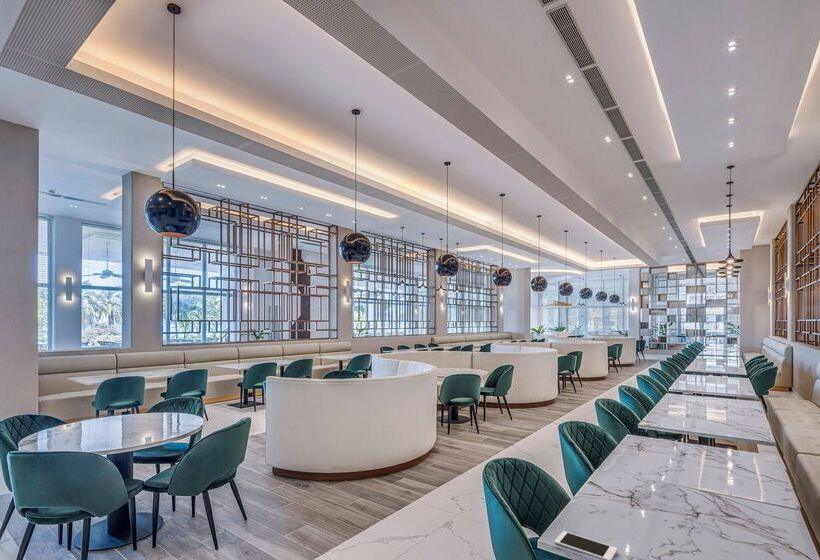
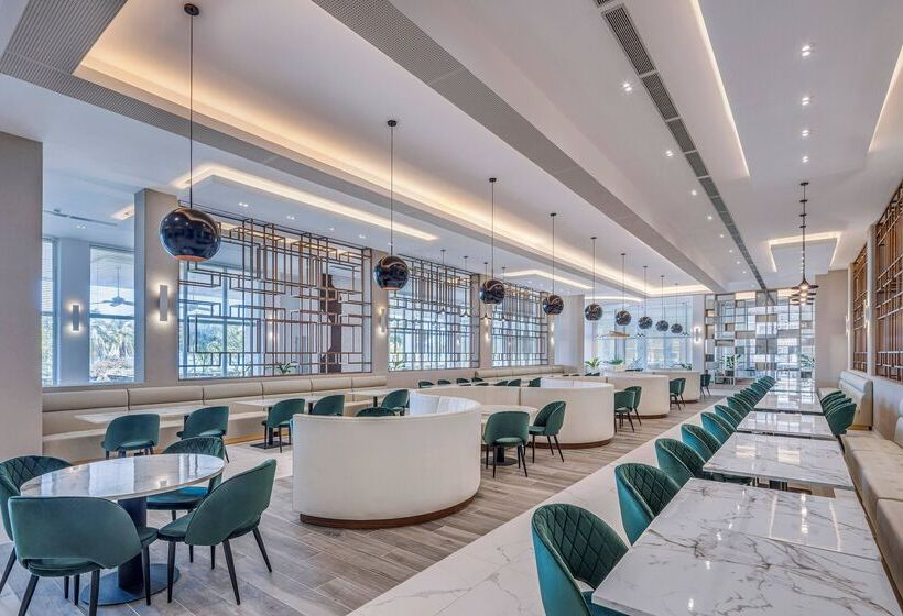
- cell phone (585, 545)
